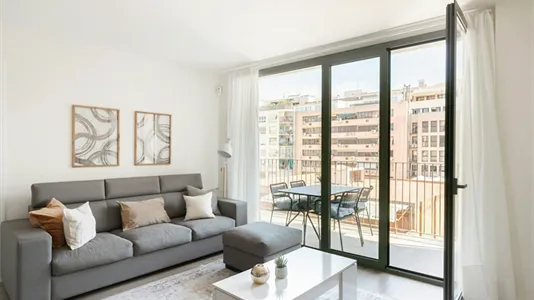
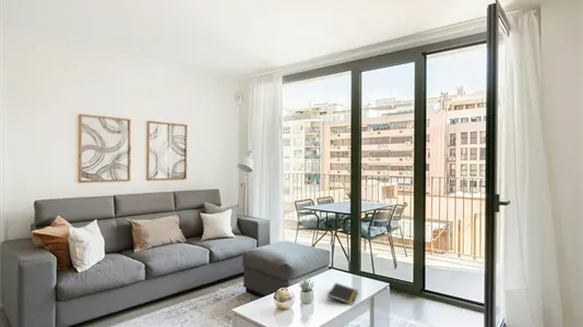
+ notepad (343, 292)
